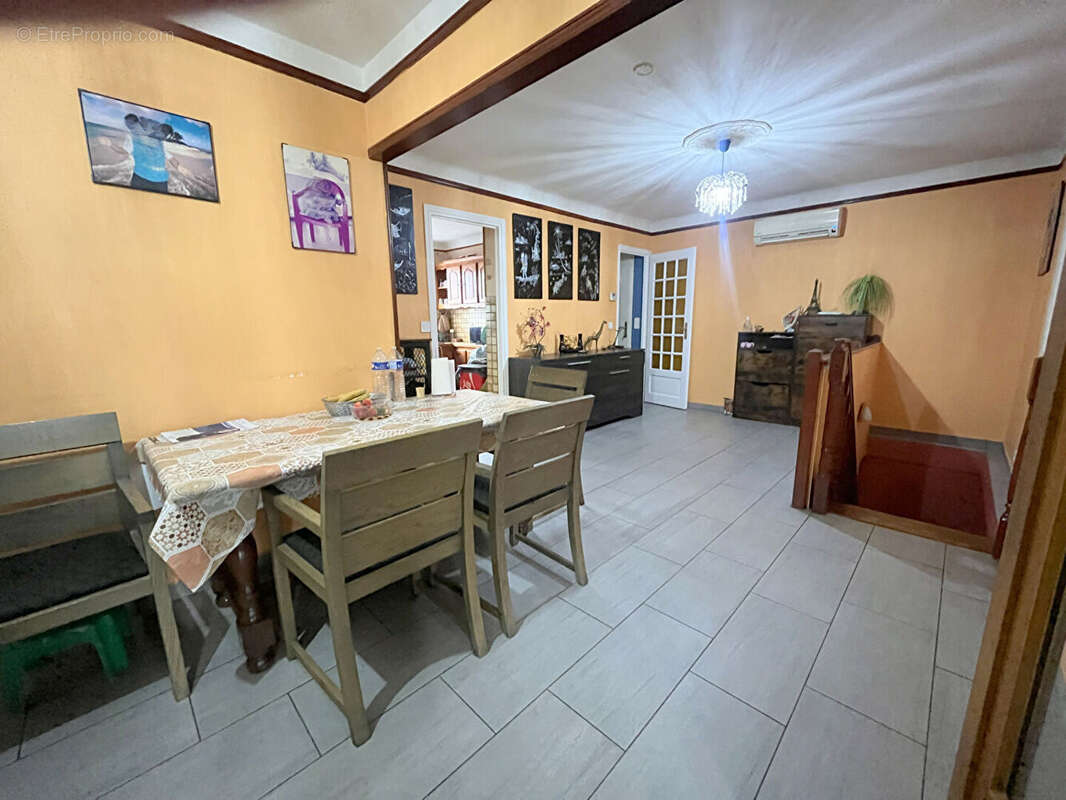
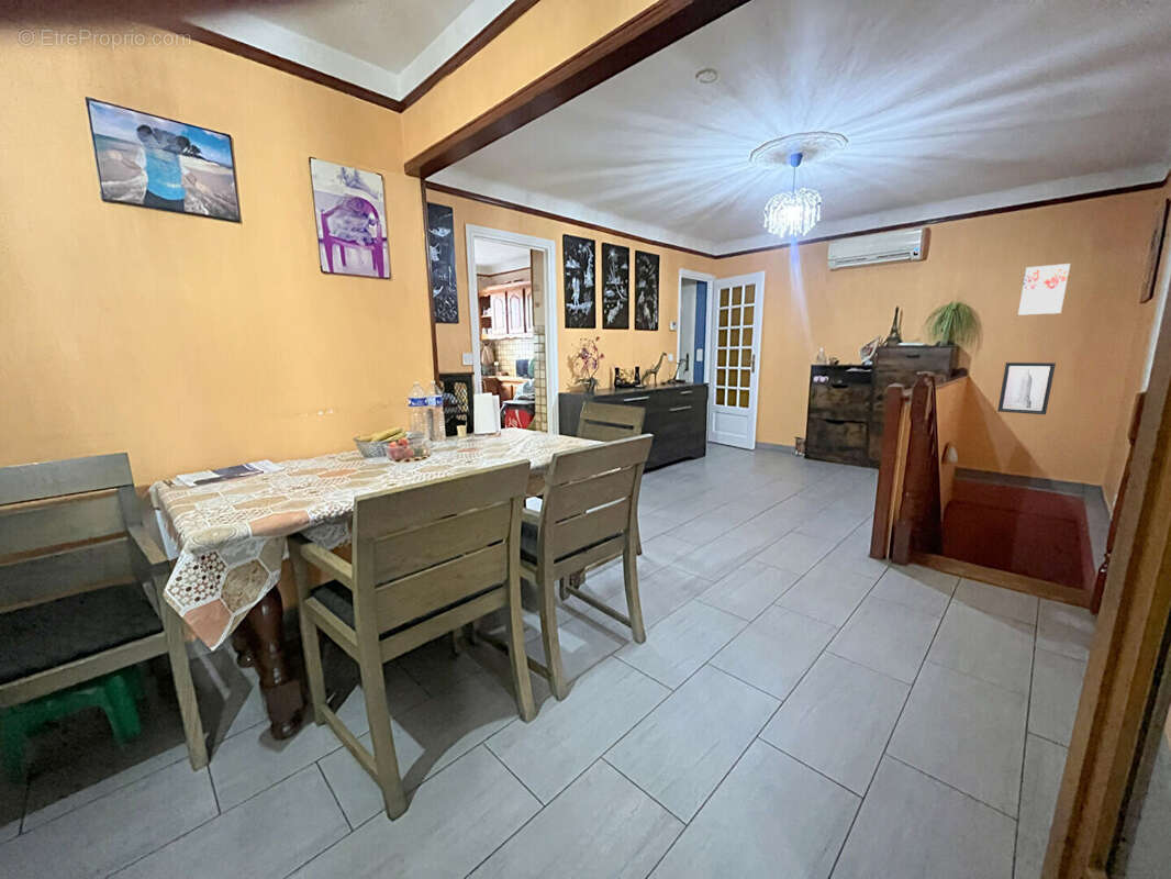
+ wall art (1042, 290)
+ wall art (1025, 388)
